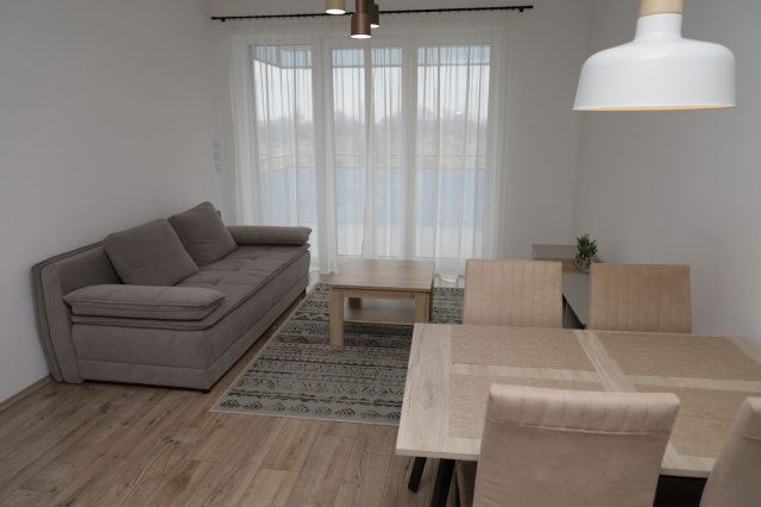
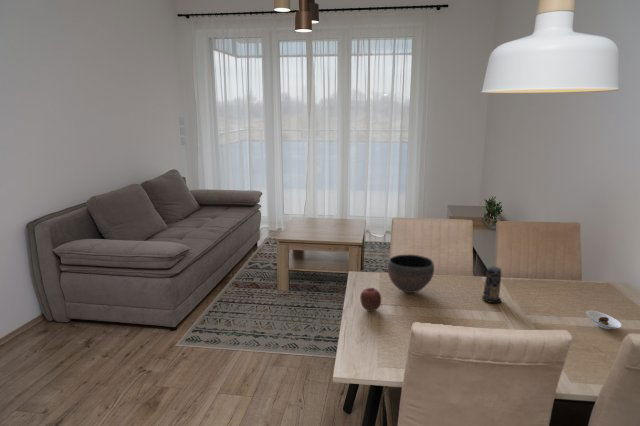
+ saucer (603, 321)
+ candle (492, 284)
+ apple (370, 298)
+ bowl (410, 276)
